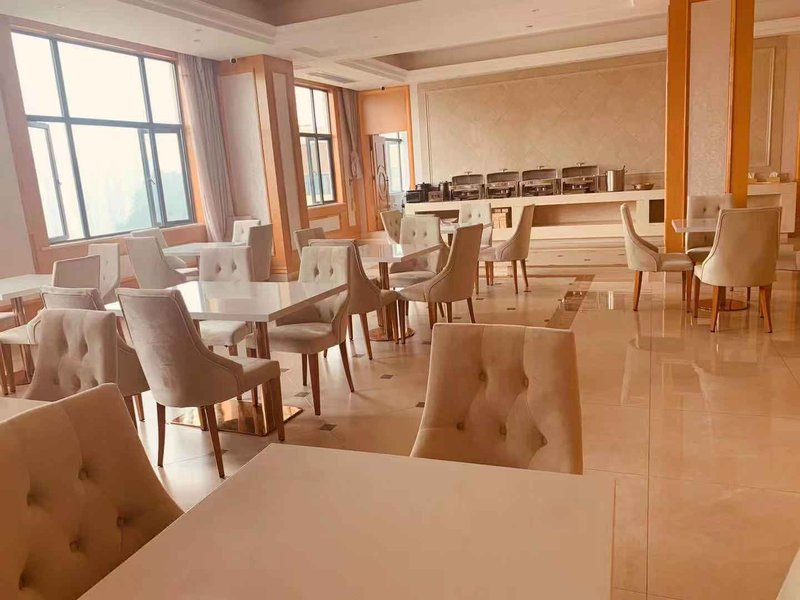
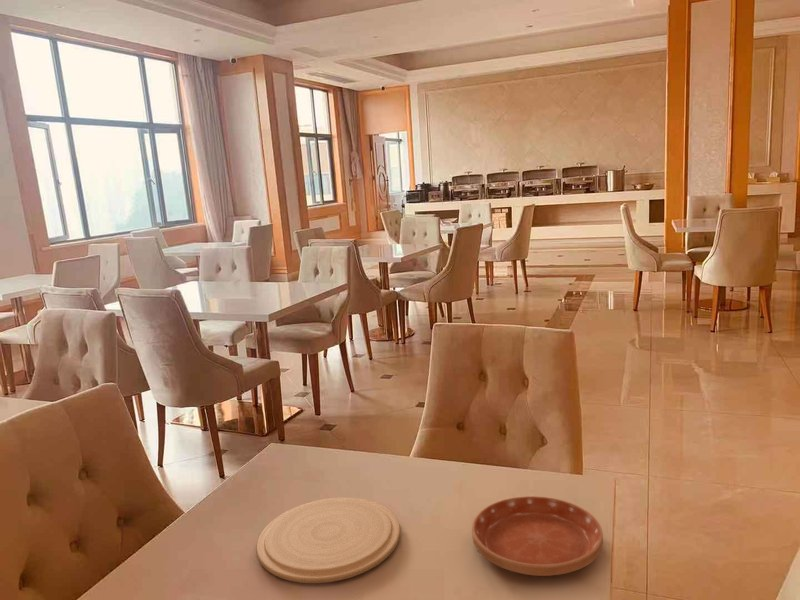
+ plate (329, 534)
+ saucer (536, 535)
